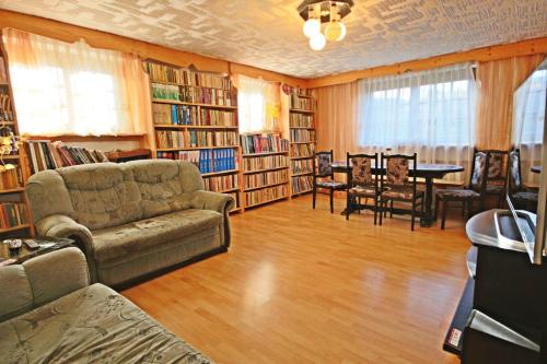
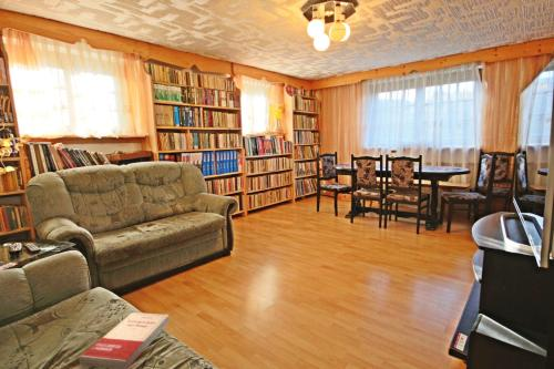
+ book (129, 337)
